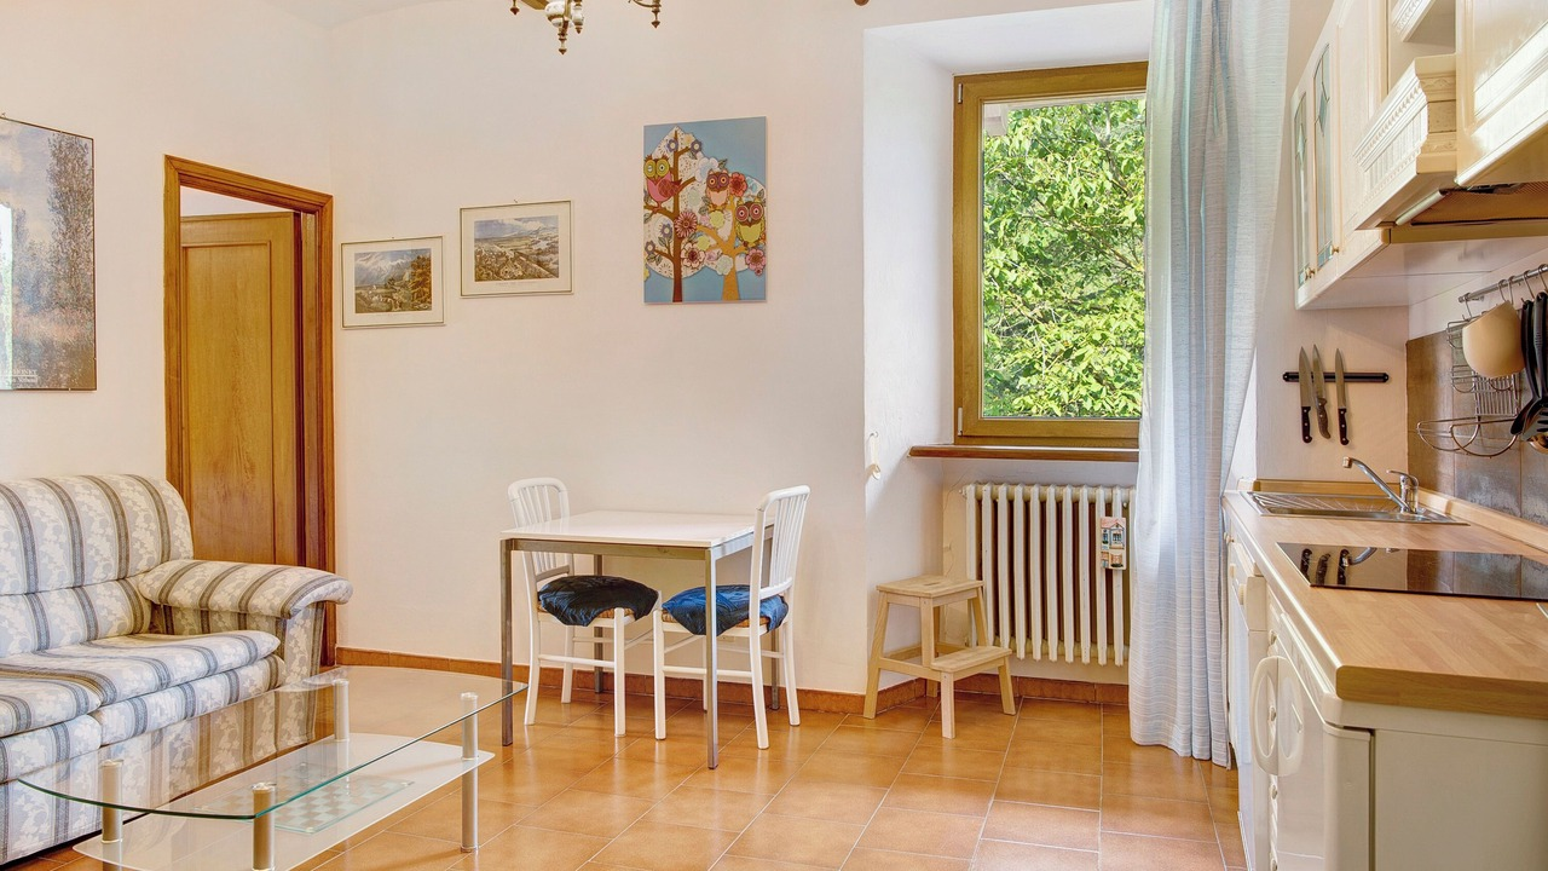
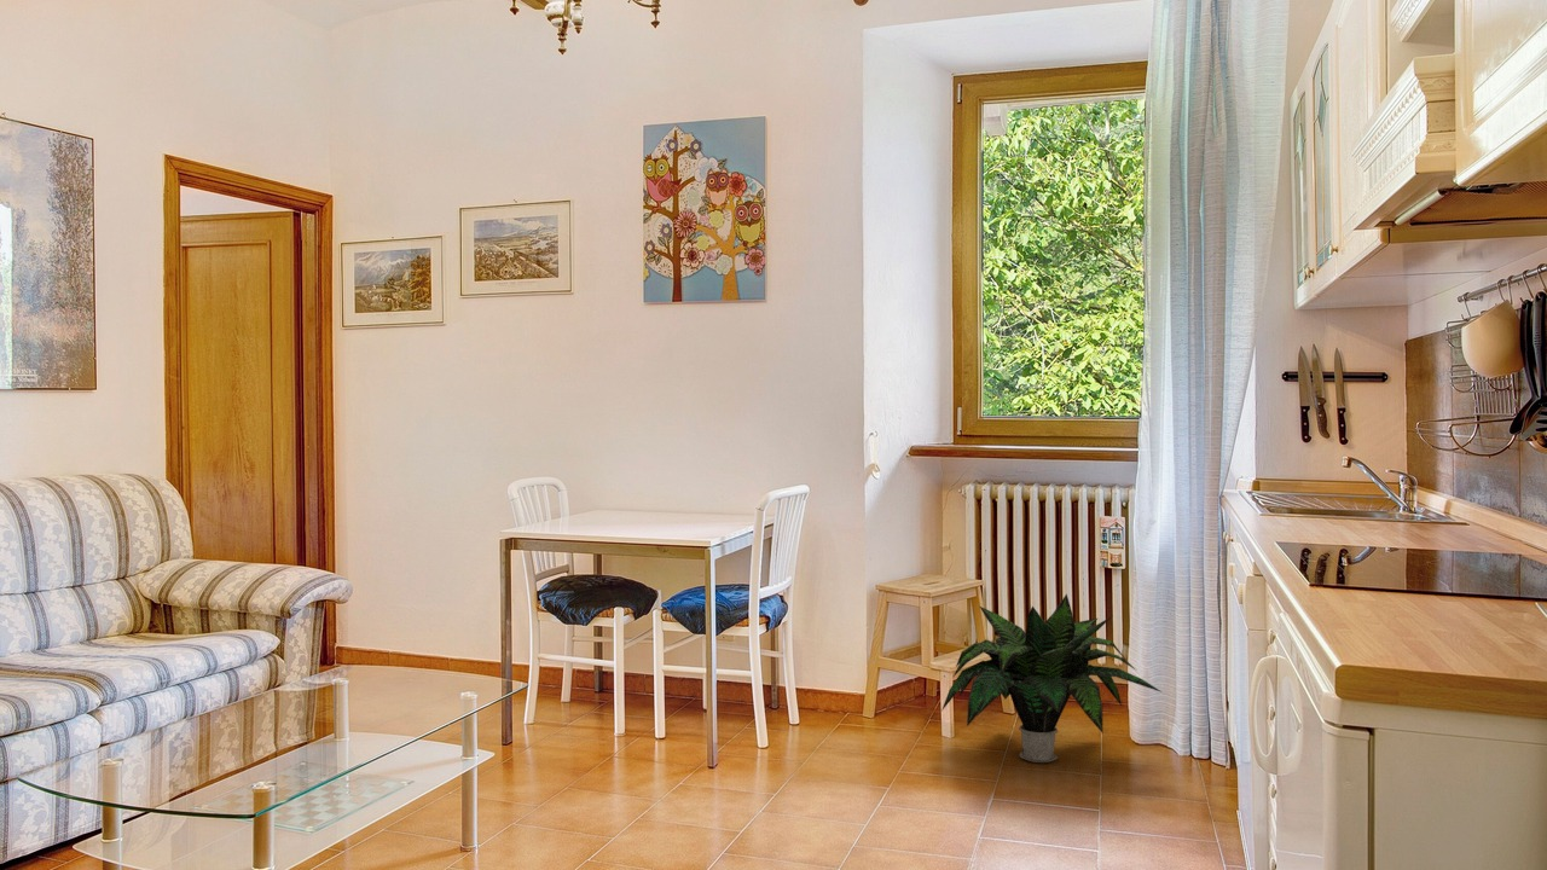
+ potted plant (1043, 678)
